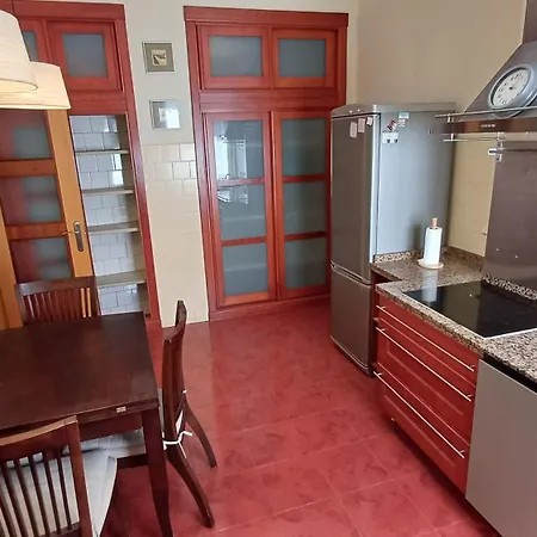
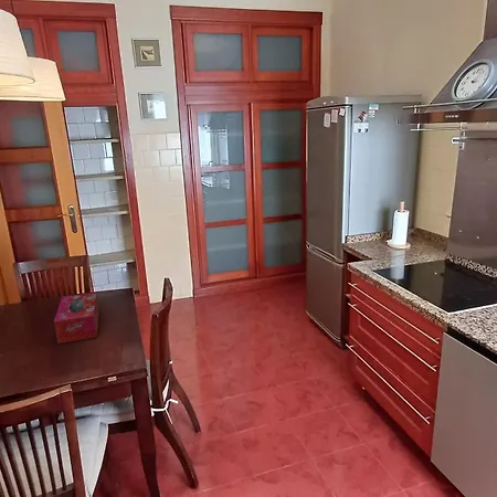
+ tissue box (78, 316)
